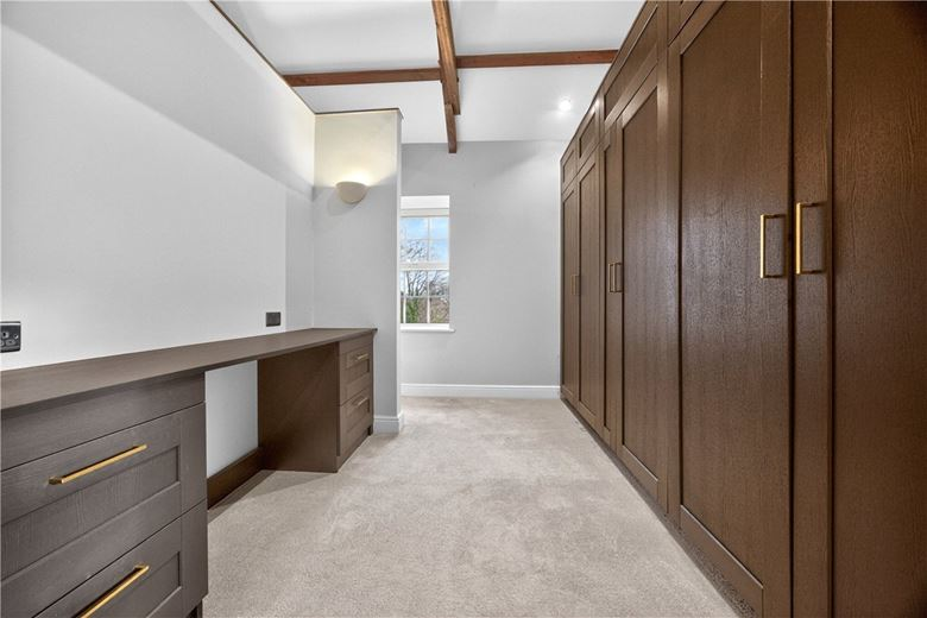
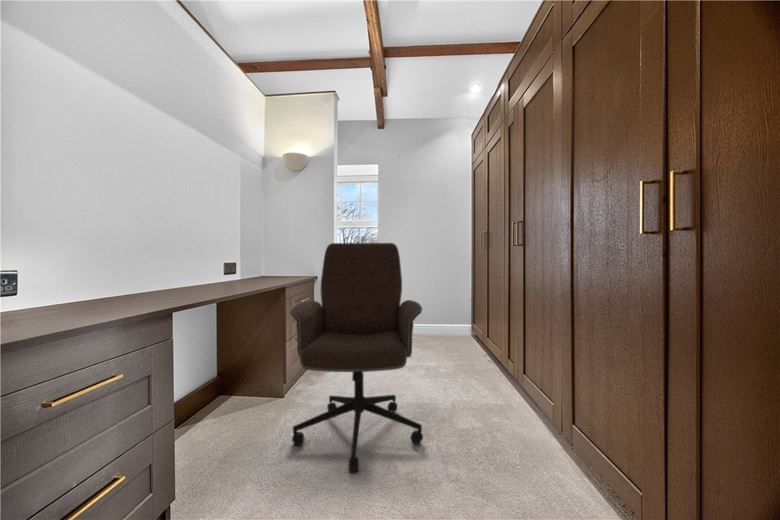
+ office chair (359, 336)
